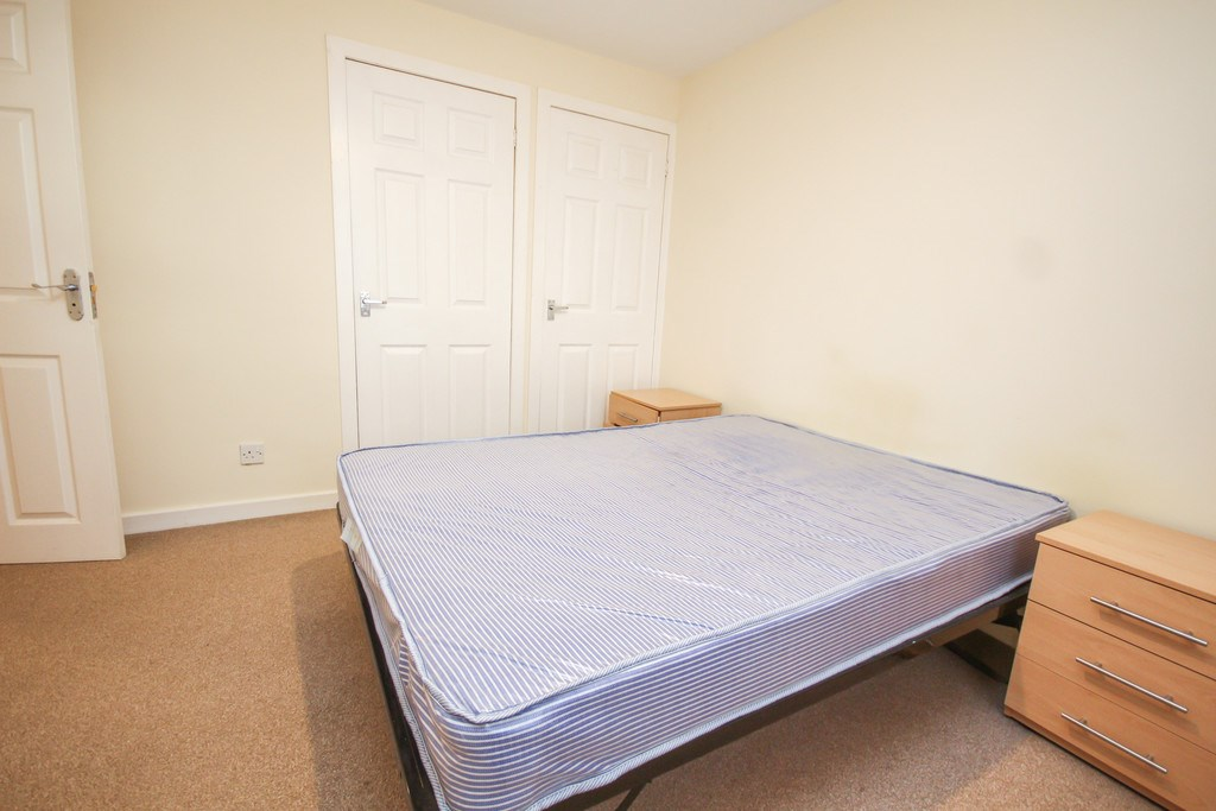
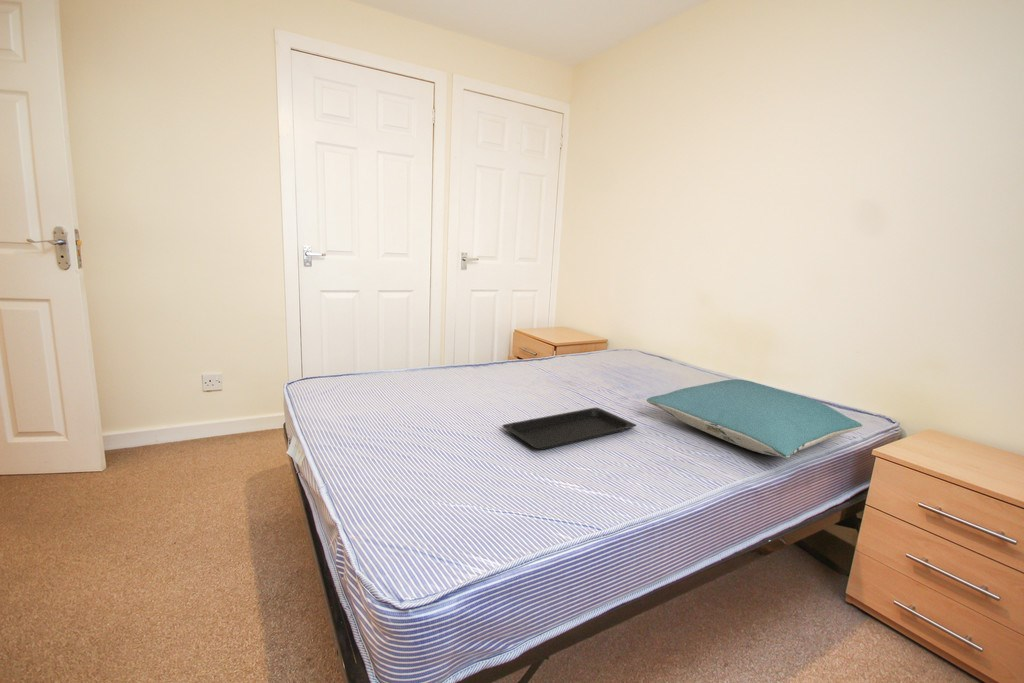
+ pillow (750, 412)
+ serving tray (570, 428)
